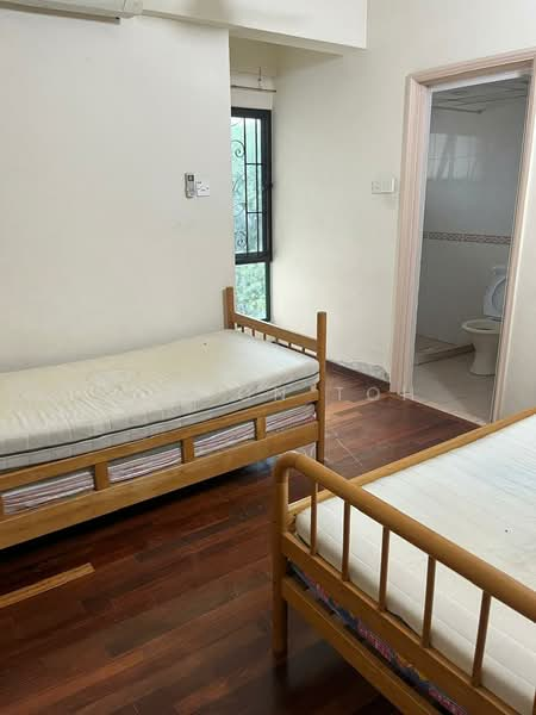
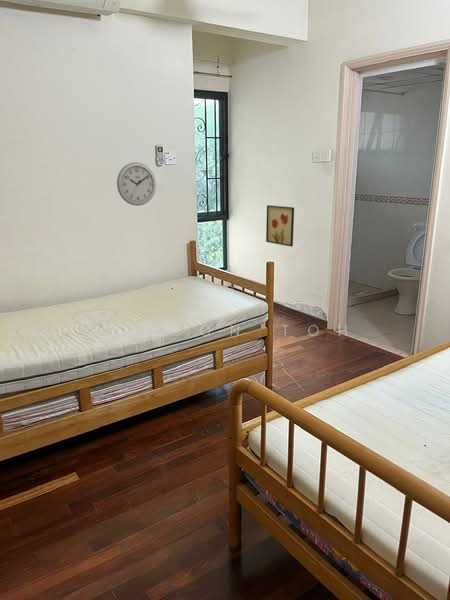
+ wall art (280, 225)
+ wall clock (137, 184)
